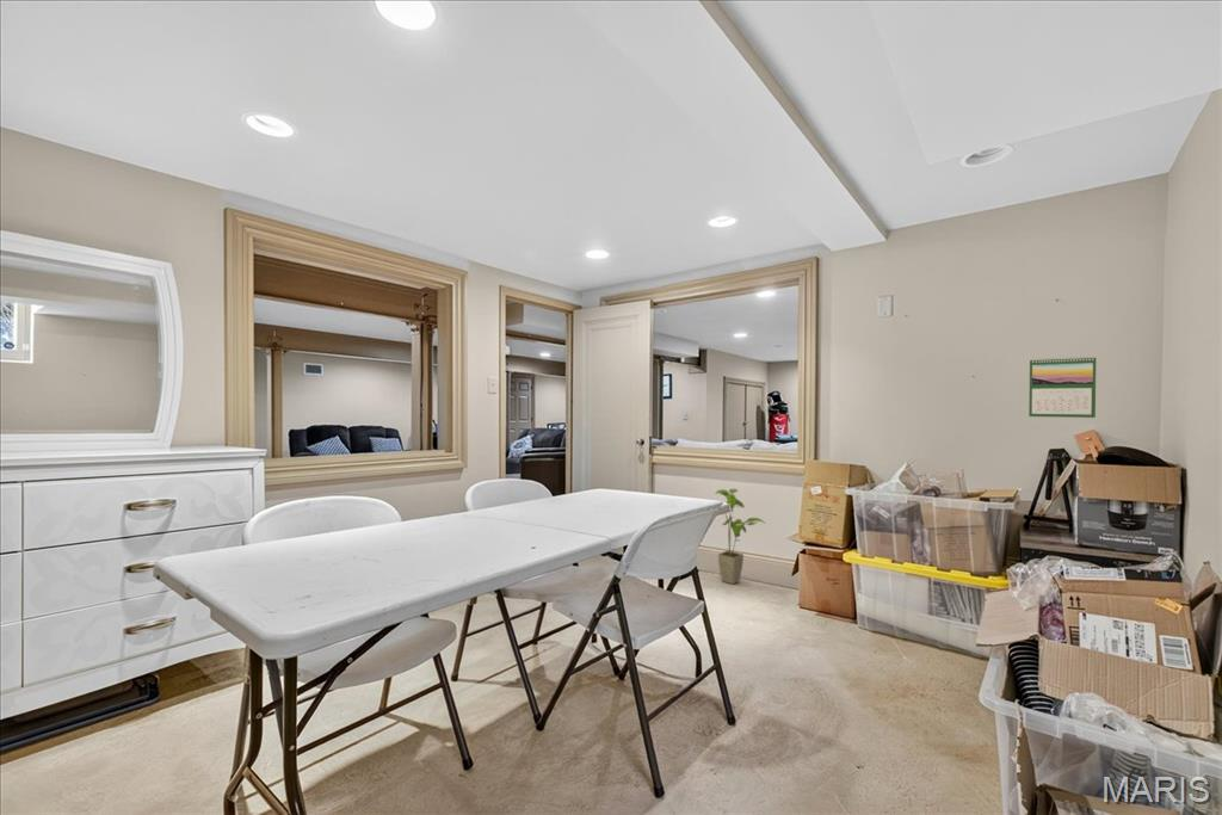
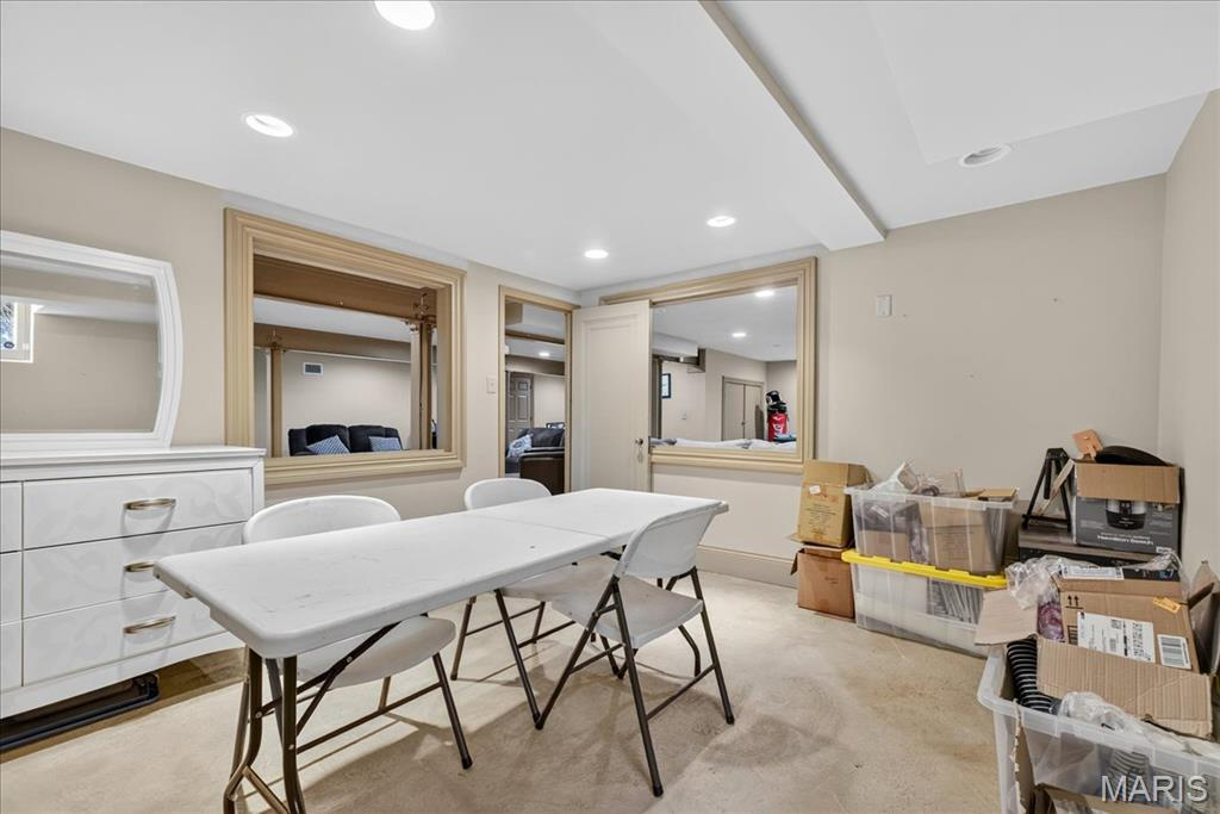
- house plant (735, 536)
- calendar (1061, 387)
